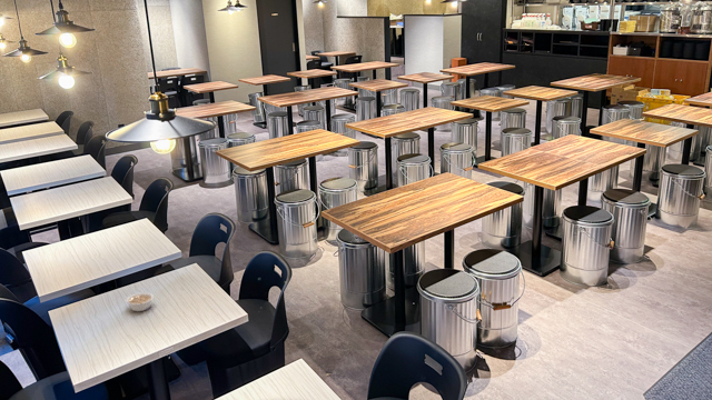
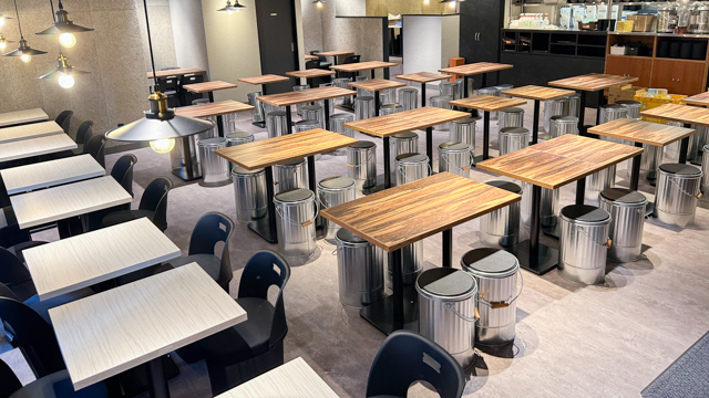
- legume (140, 301)
